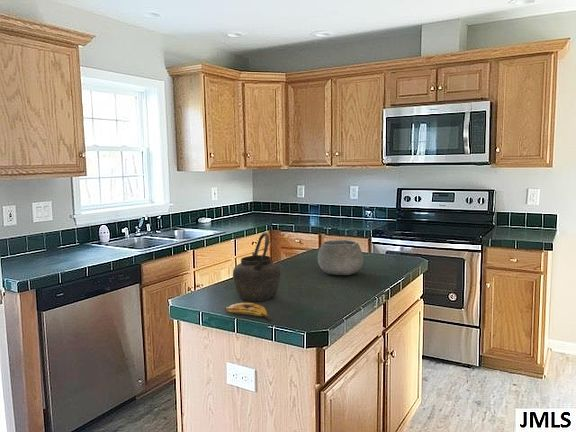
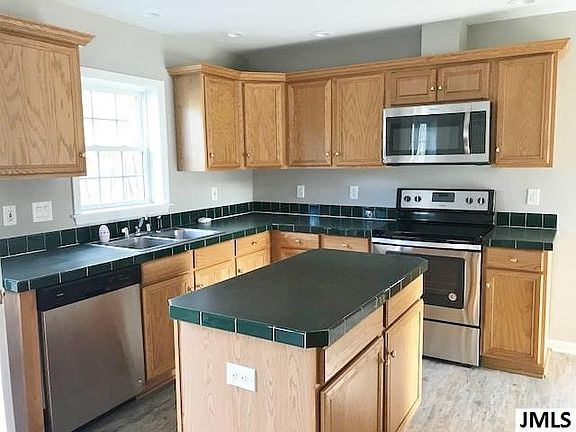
- kettle (257, 263)
- banana (250, 309)
- bowl (340, 257)
